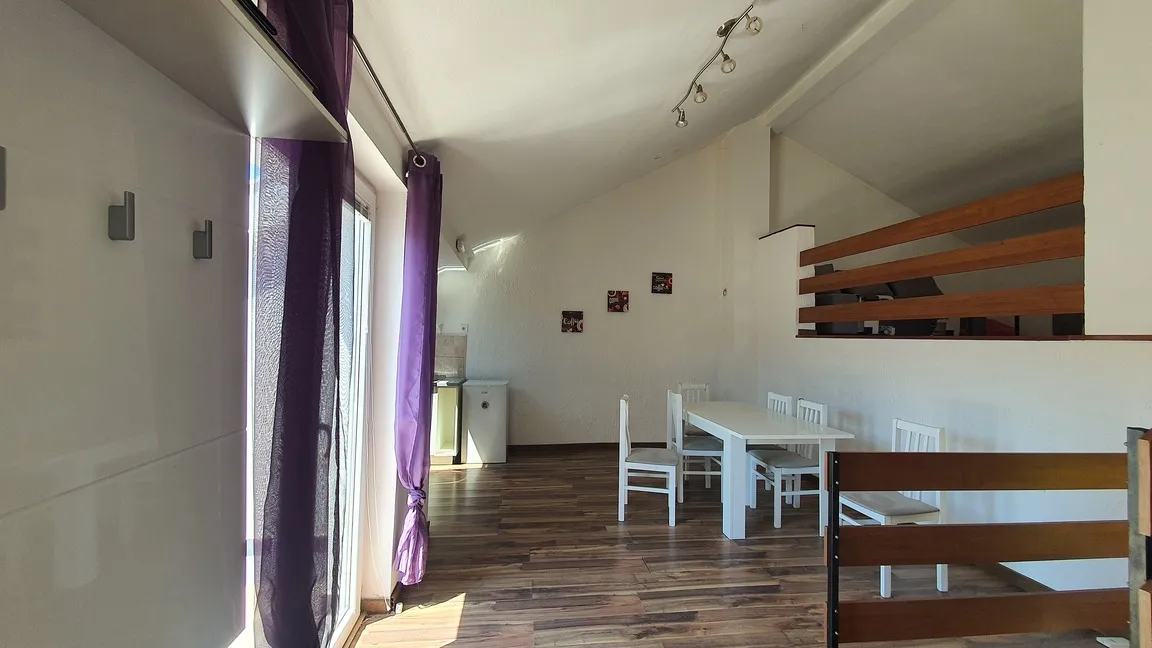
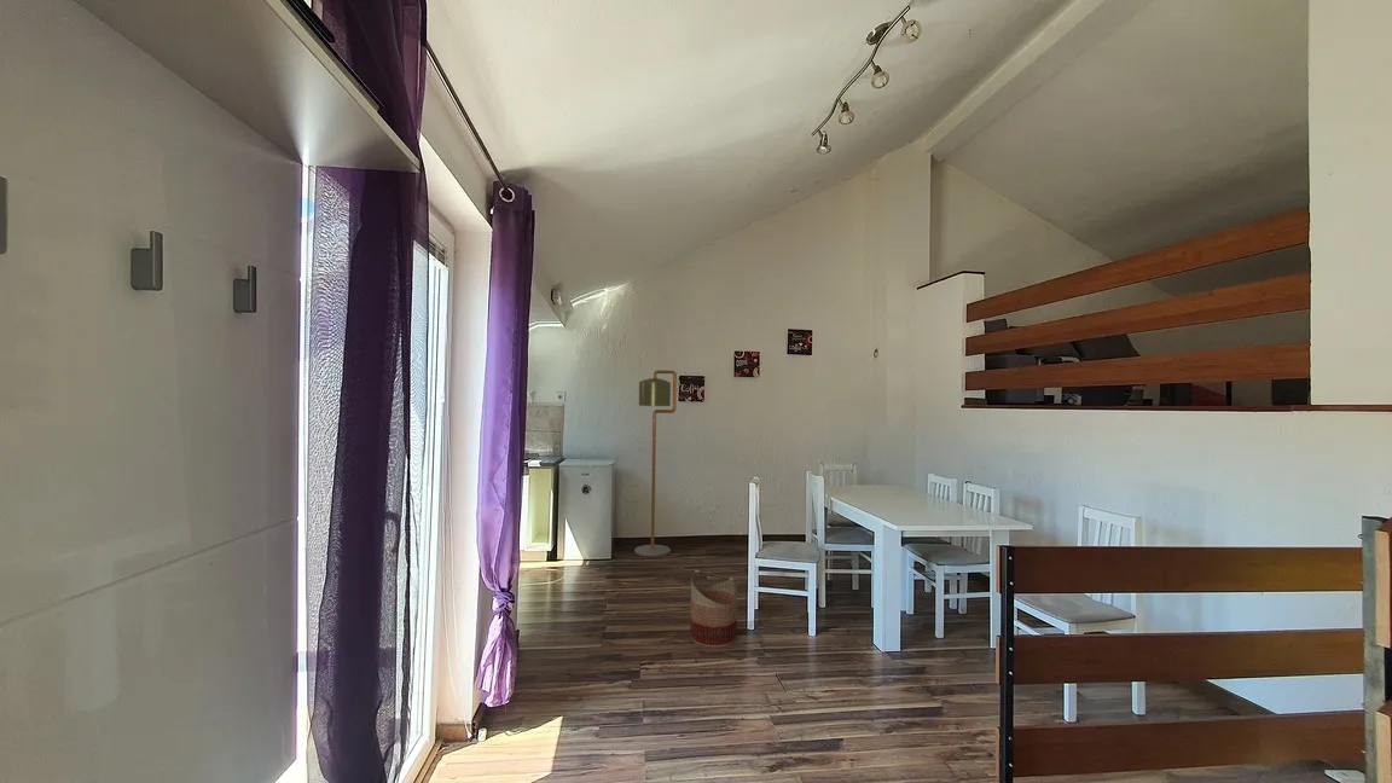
+ basket (713, 605)
+ floor lamp (654, 460)
